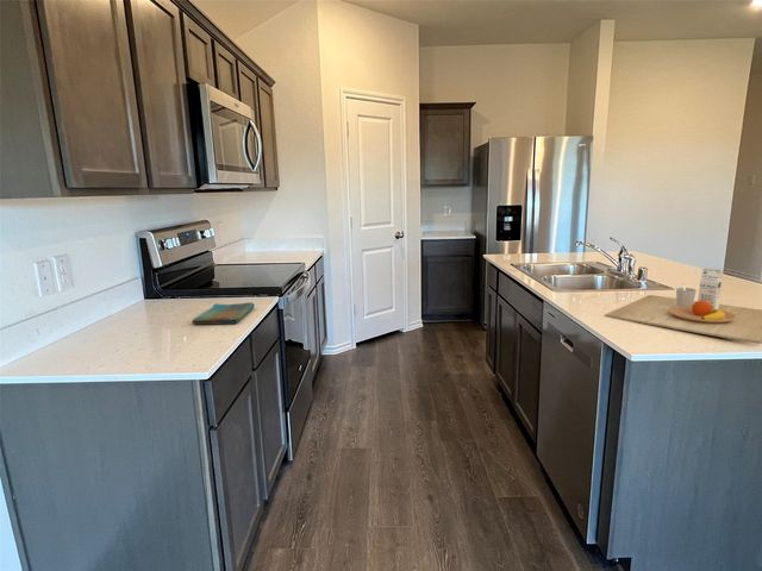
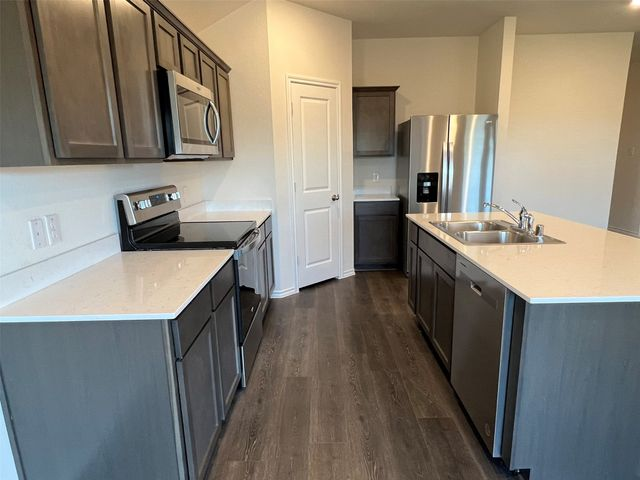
- cutting board (699, 294)
- dish towel (225, 312)
